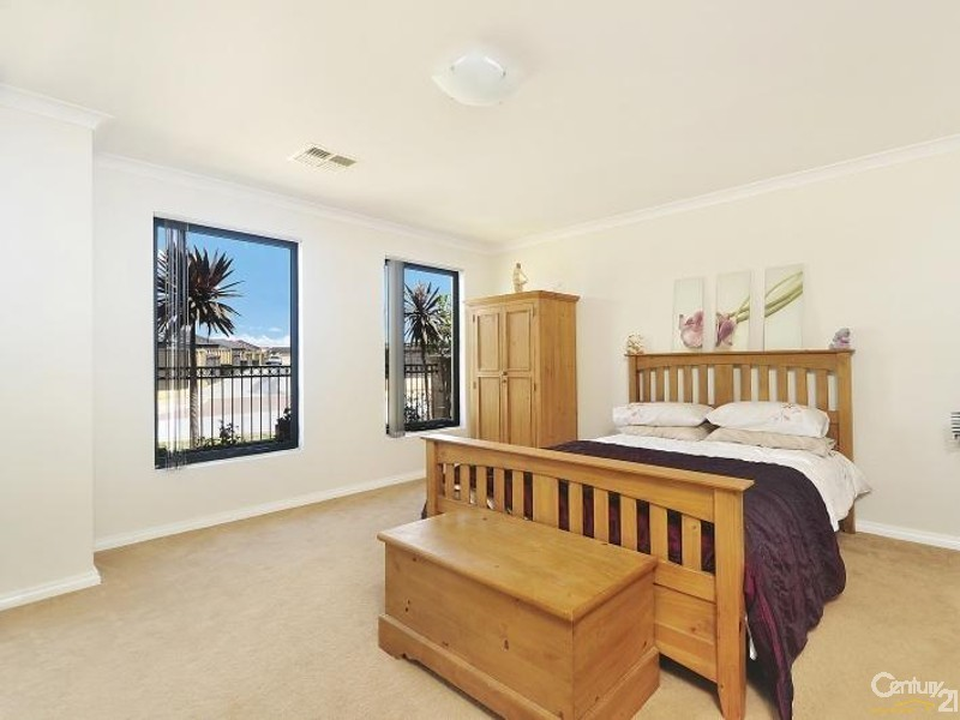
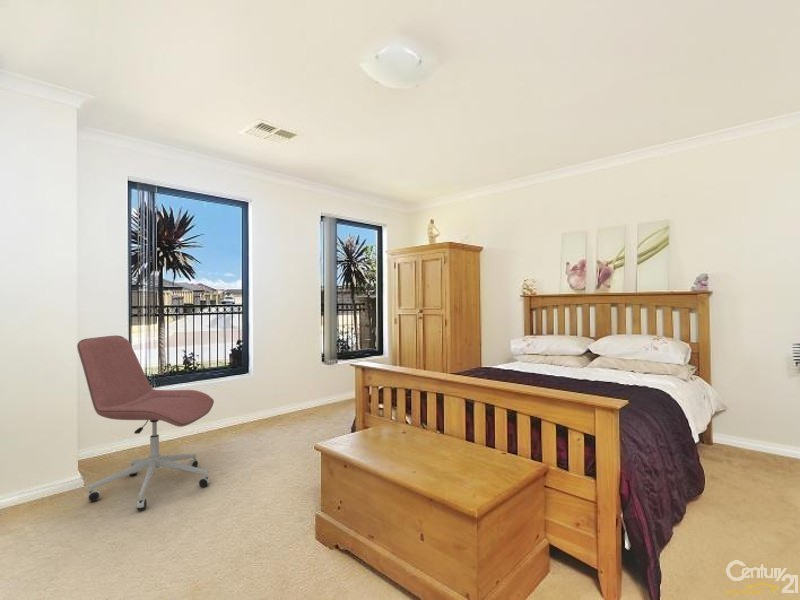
+ office chair (152, 411)
